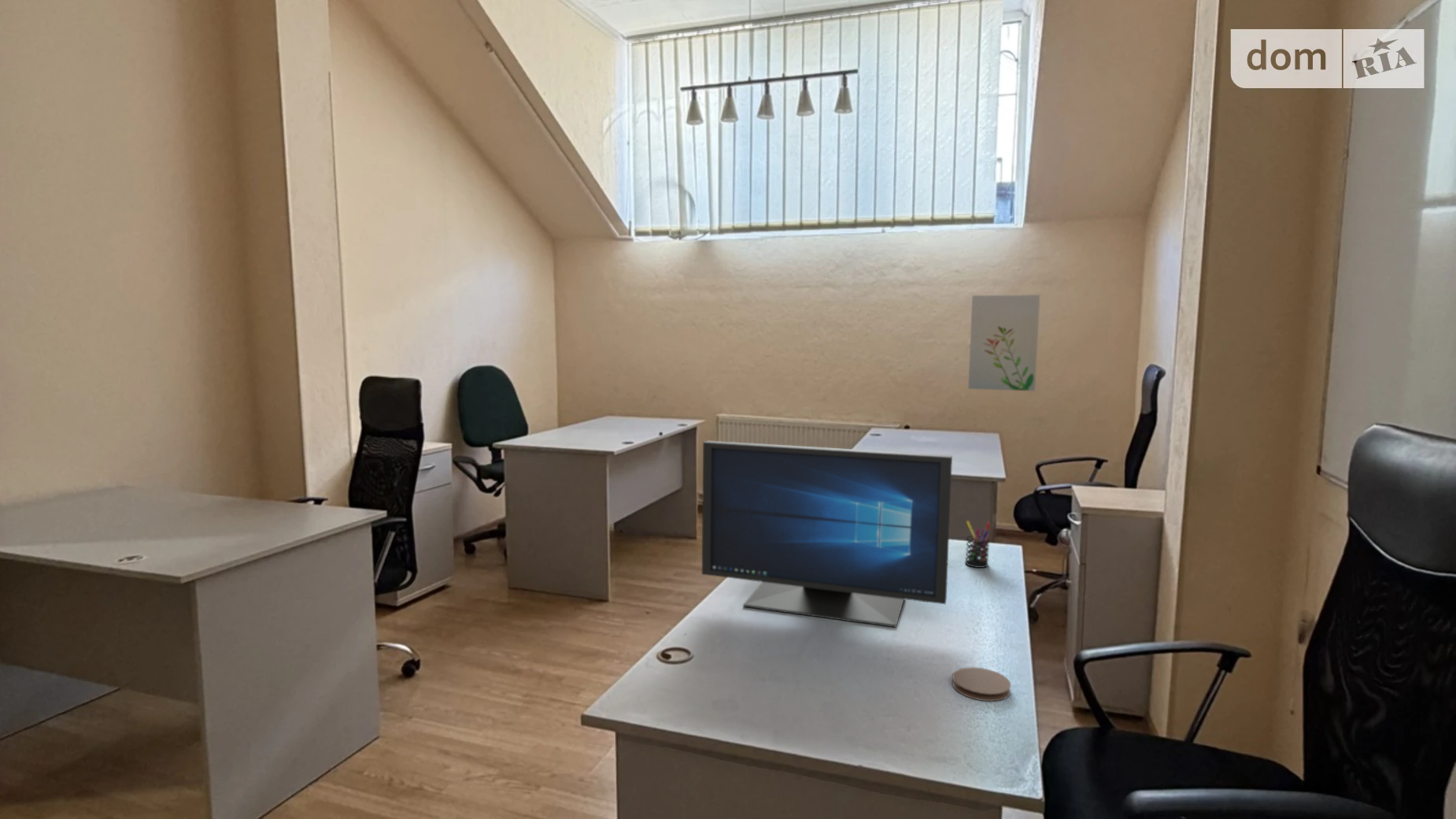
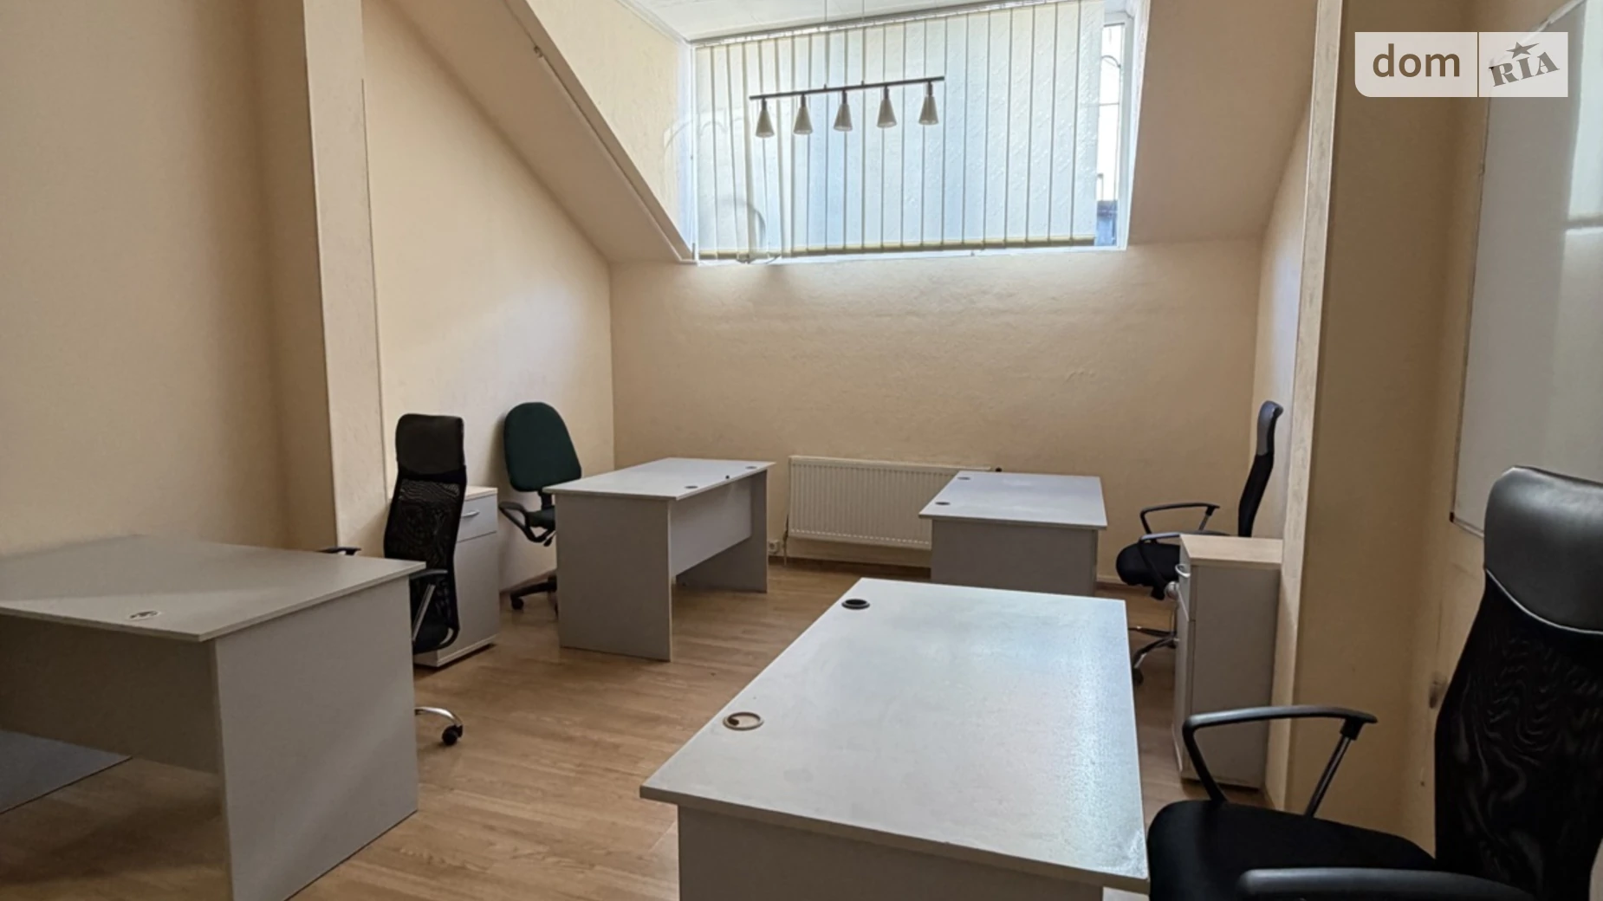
- monitor (826, 524)
- coaster (981, 684)
- wall art (1003, 343)
- pen holder (980, 542)
